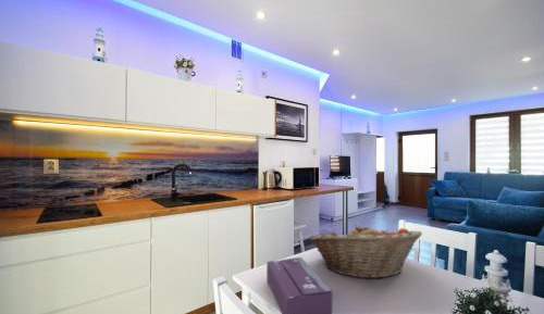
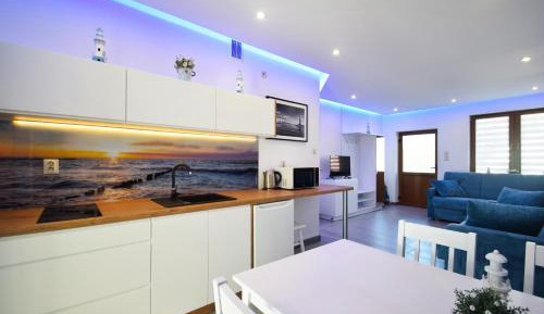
- tissue box (295, 285)
- fruit basket (362, 243)
